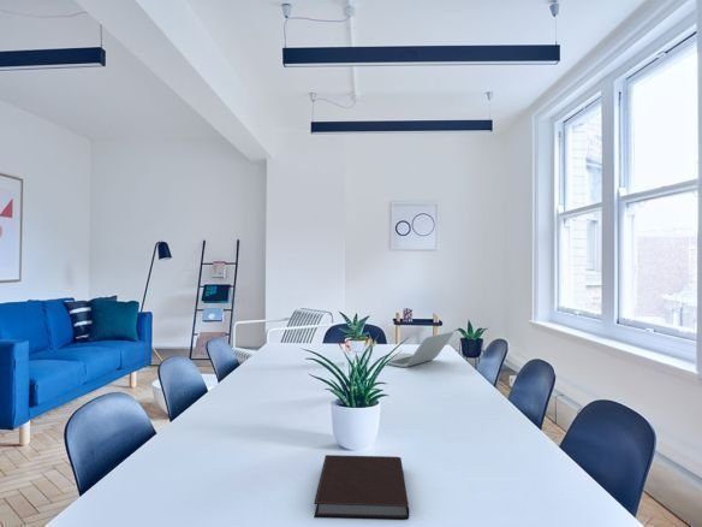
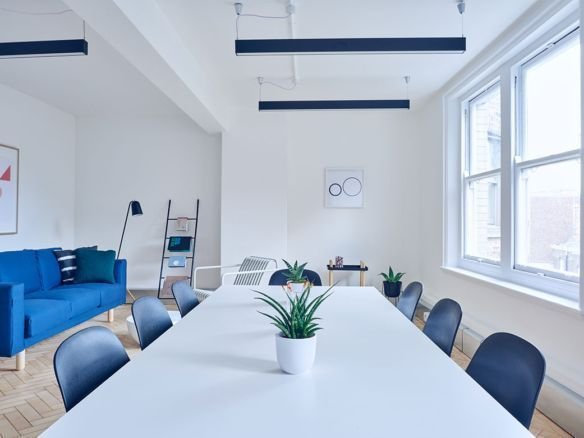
- notebook (362, 484)
- laptop (417, 349)
